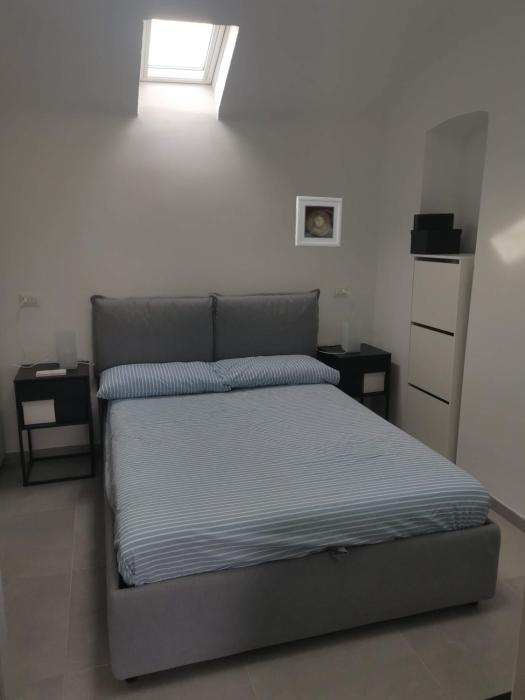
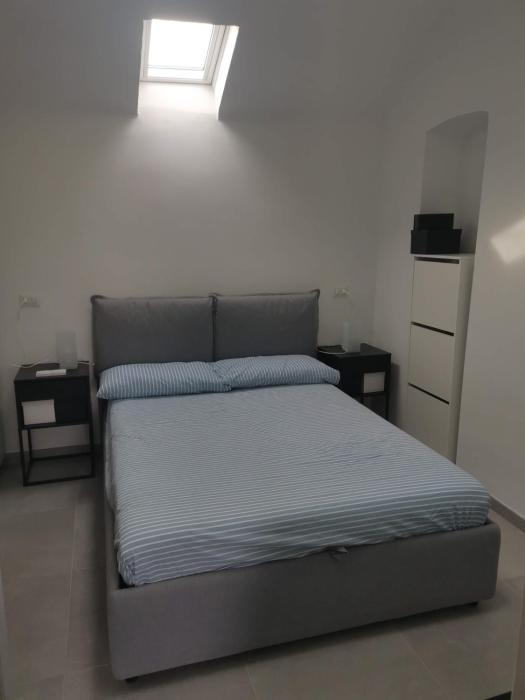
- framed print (318, 222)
